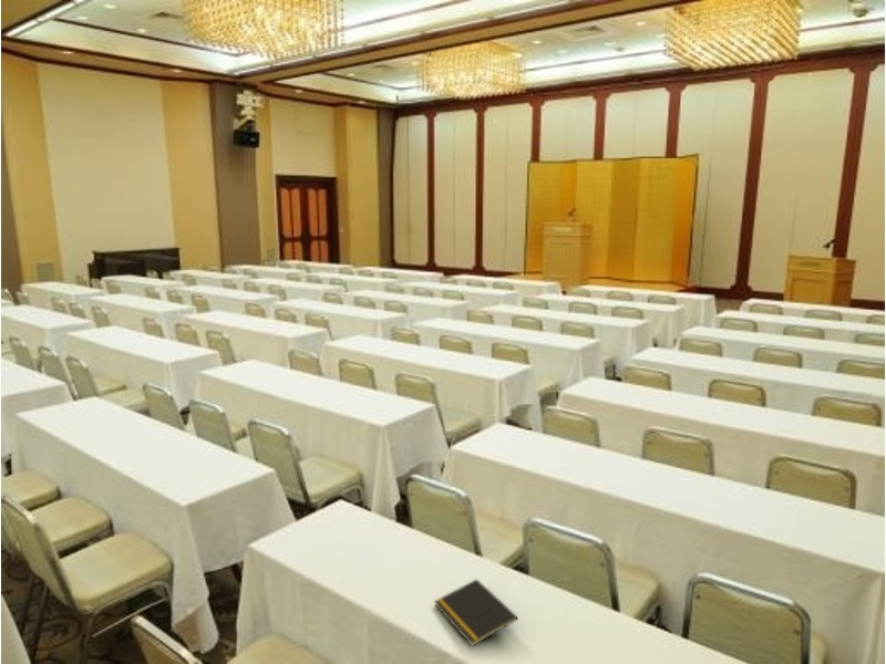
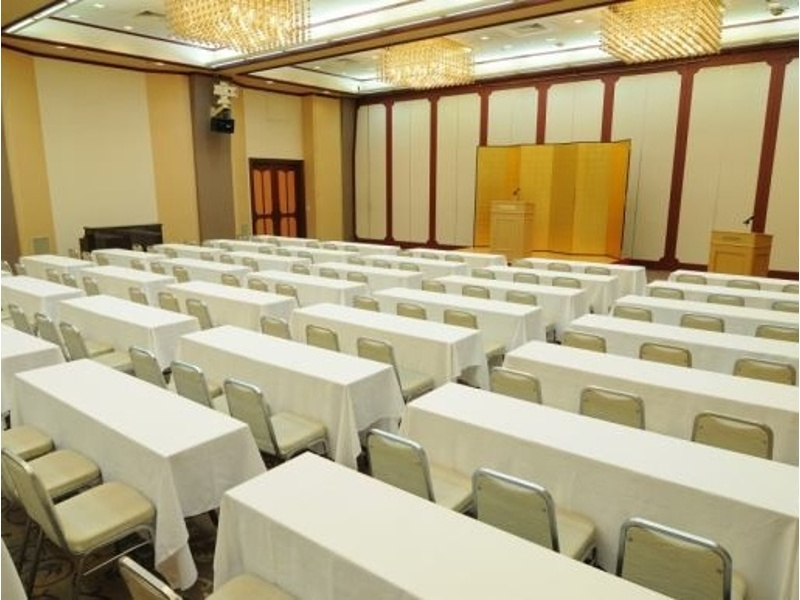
- notepad (474, 610)
